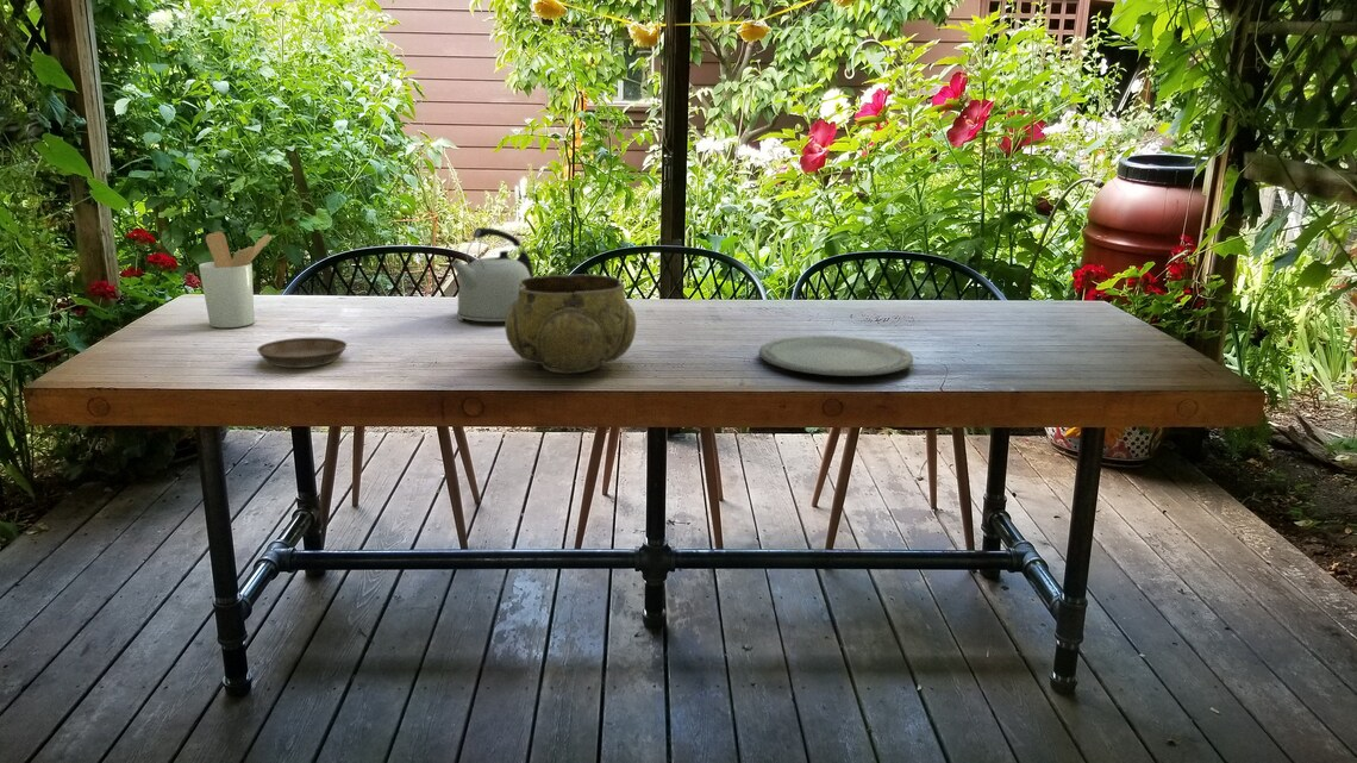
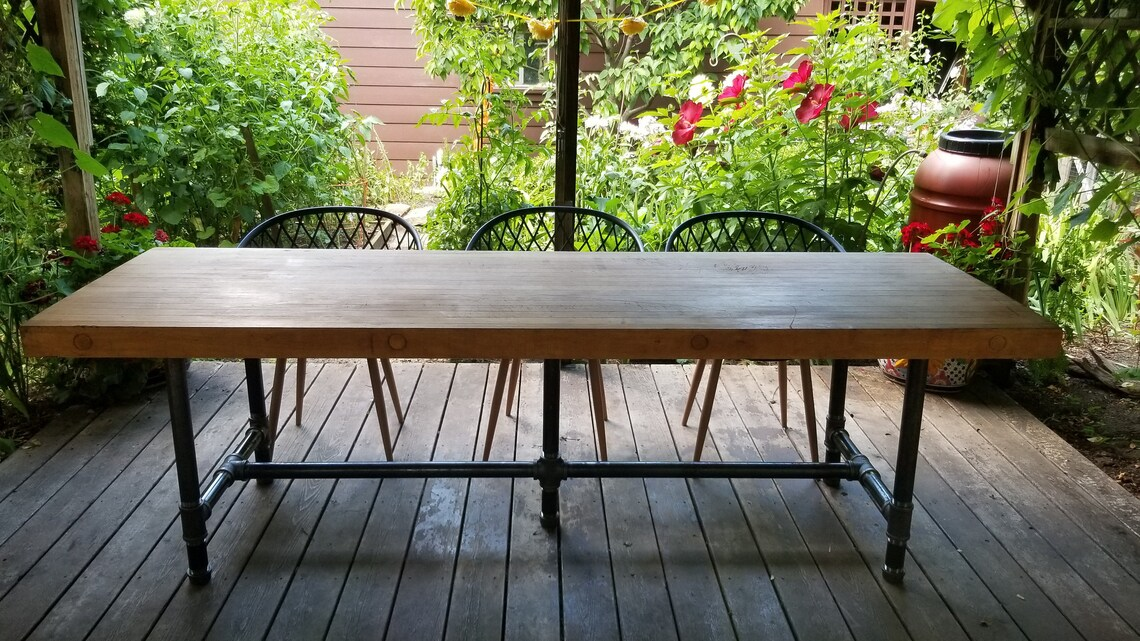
- utensil holder (240, 277)
- plate (834, 357)
- kettle (493, 271)
- saucer (302, 352)
- decorative bowl (570, 324)
